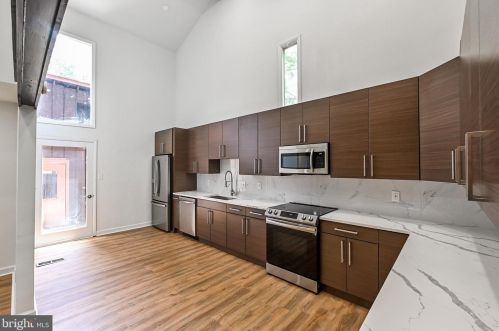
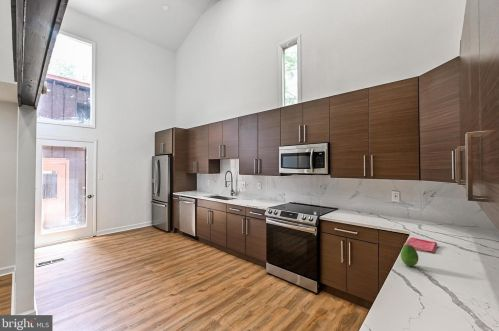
+ fruit (409, 255)
+ dish towel (420, 244)
